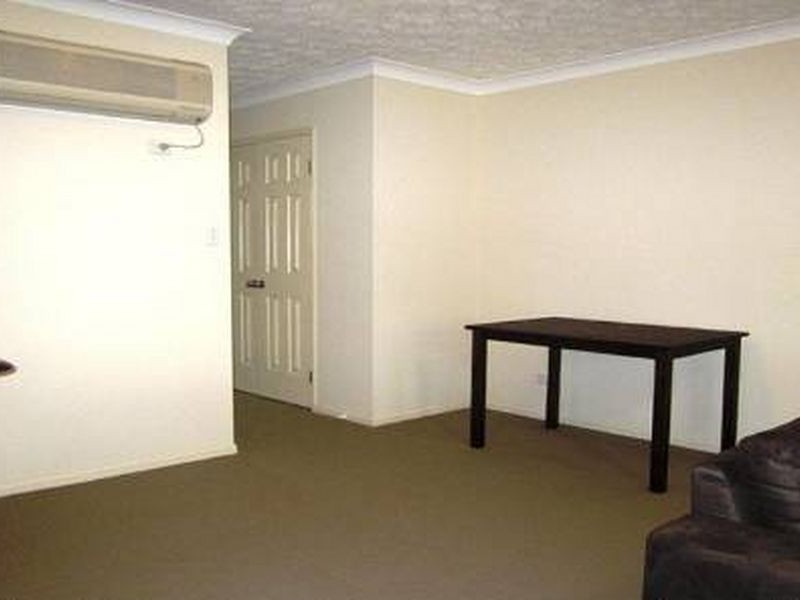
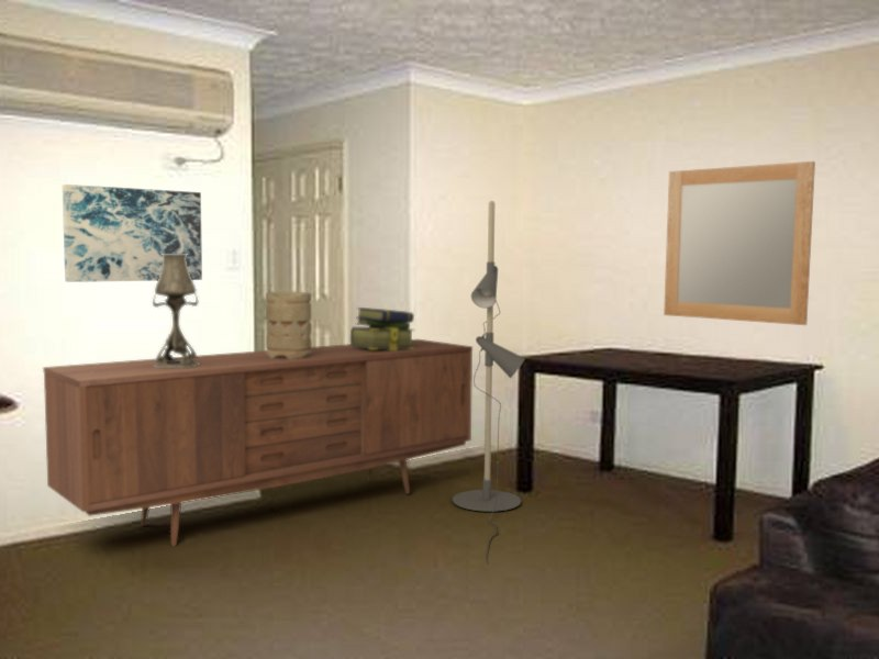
+ home mirror (734, 244)
+ table lamp (176, 309)
+ sideboard (283, 433)
+ floor lamp (488, 361)
+ stack of books (382, 327)
+ vase (288, 324)
+ wall art (135, 235)
